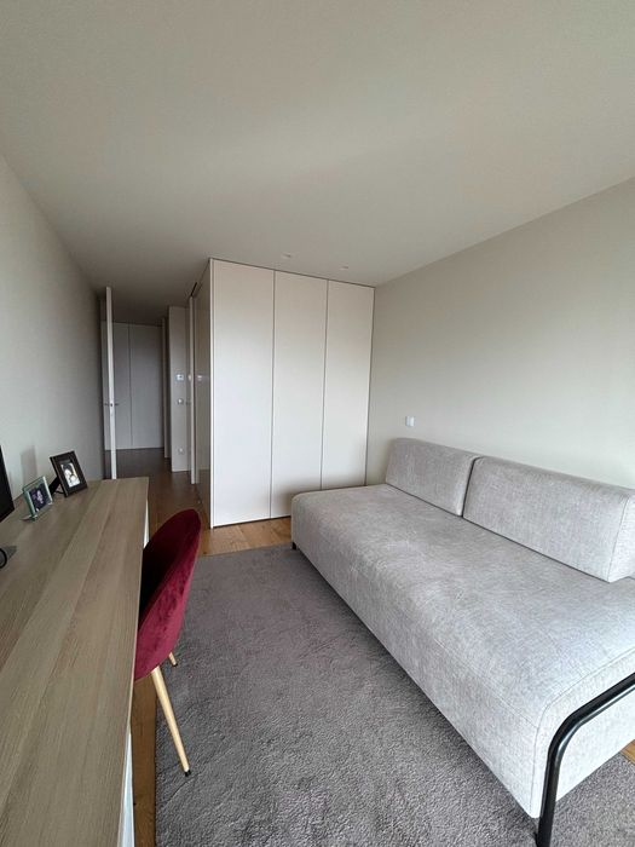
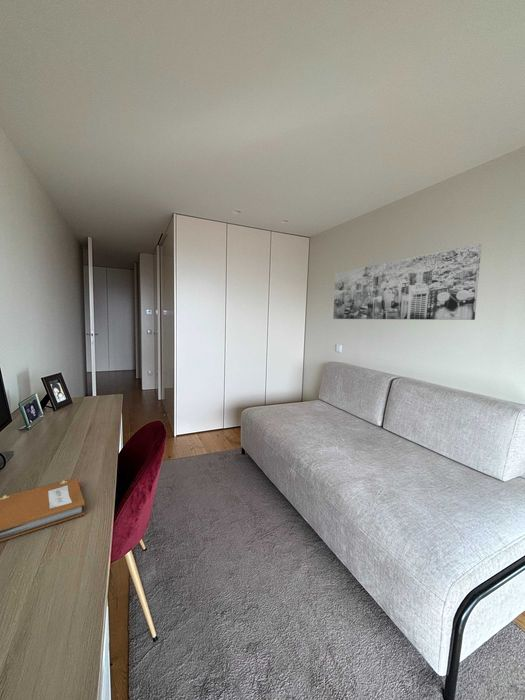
+ wall art (388, 291)
+ notebook (39, 505)
